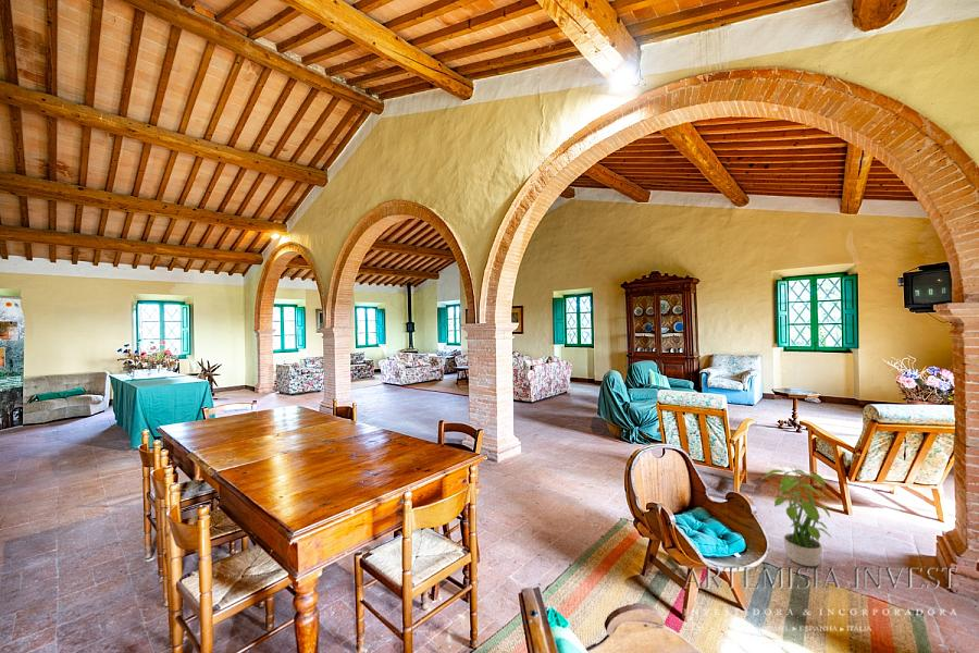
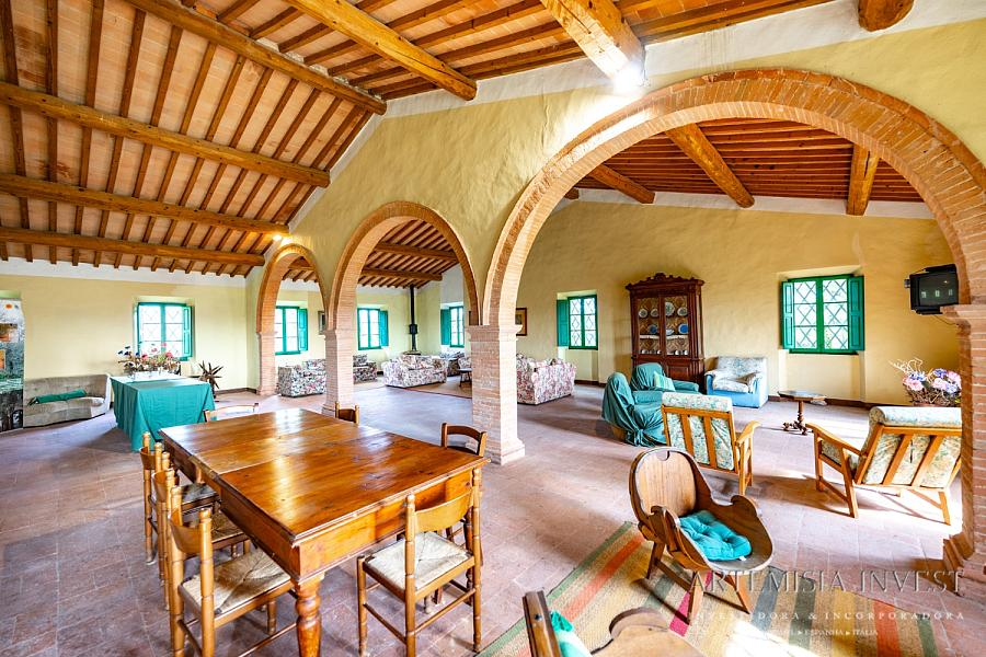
- potted plant (794, 514)
